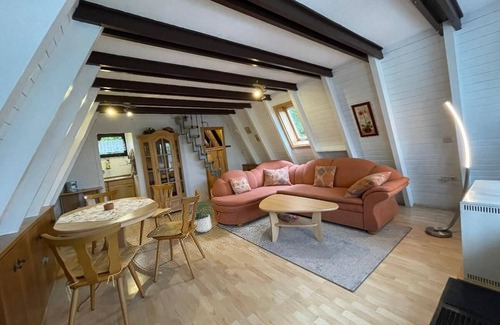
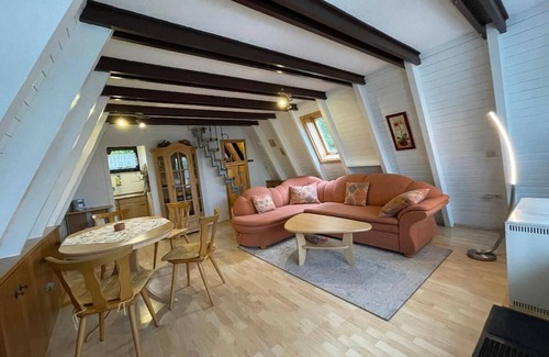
- potted plant (201, 216)
